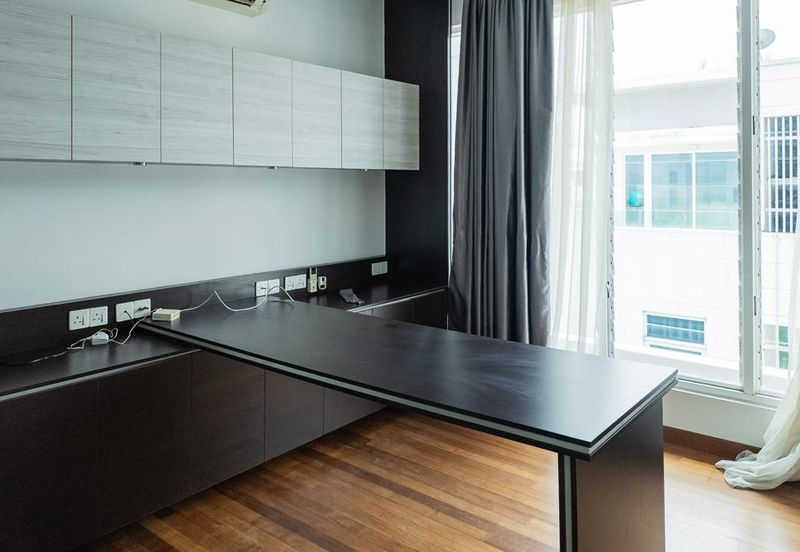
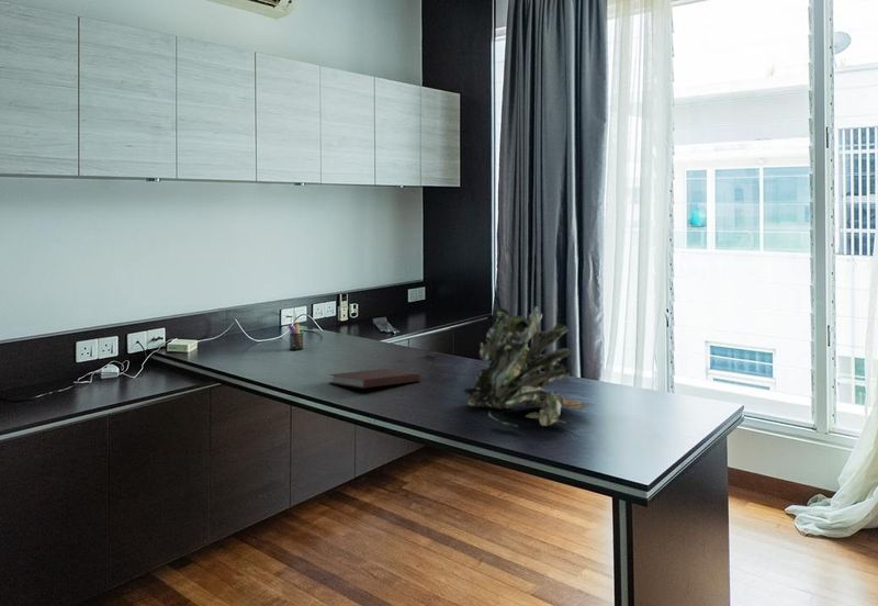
+ pen holder (297, 335)
+ plant (526, 362)
+ notebook (374, 378)
